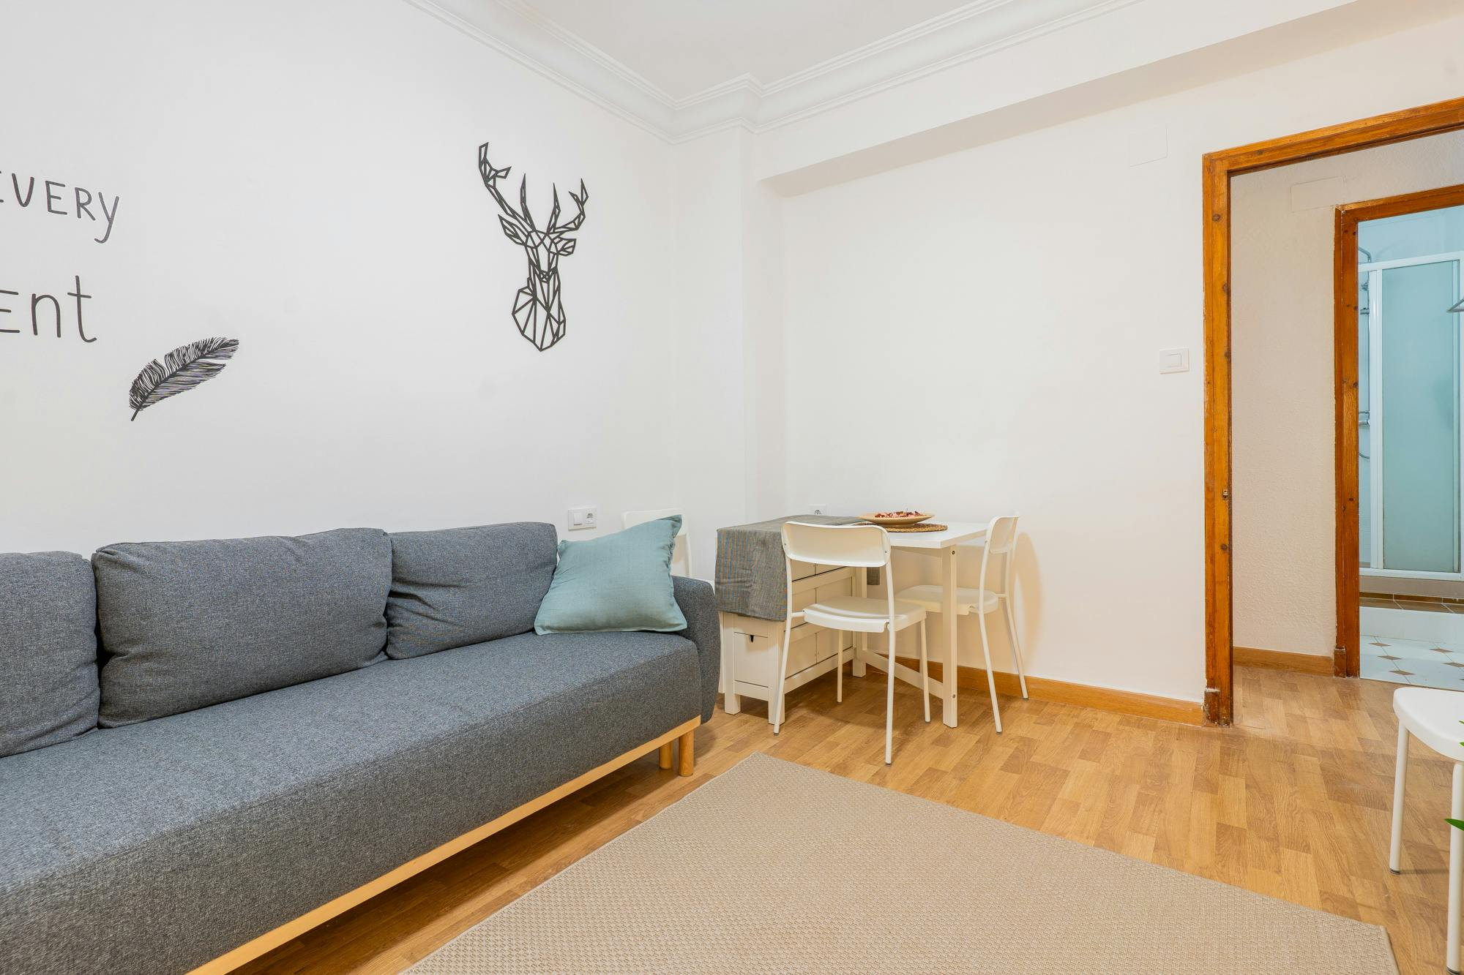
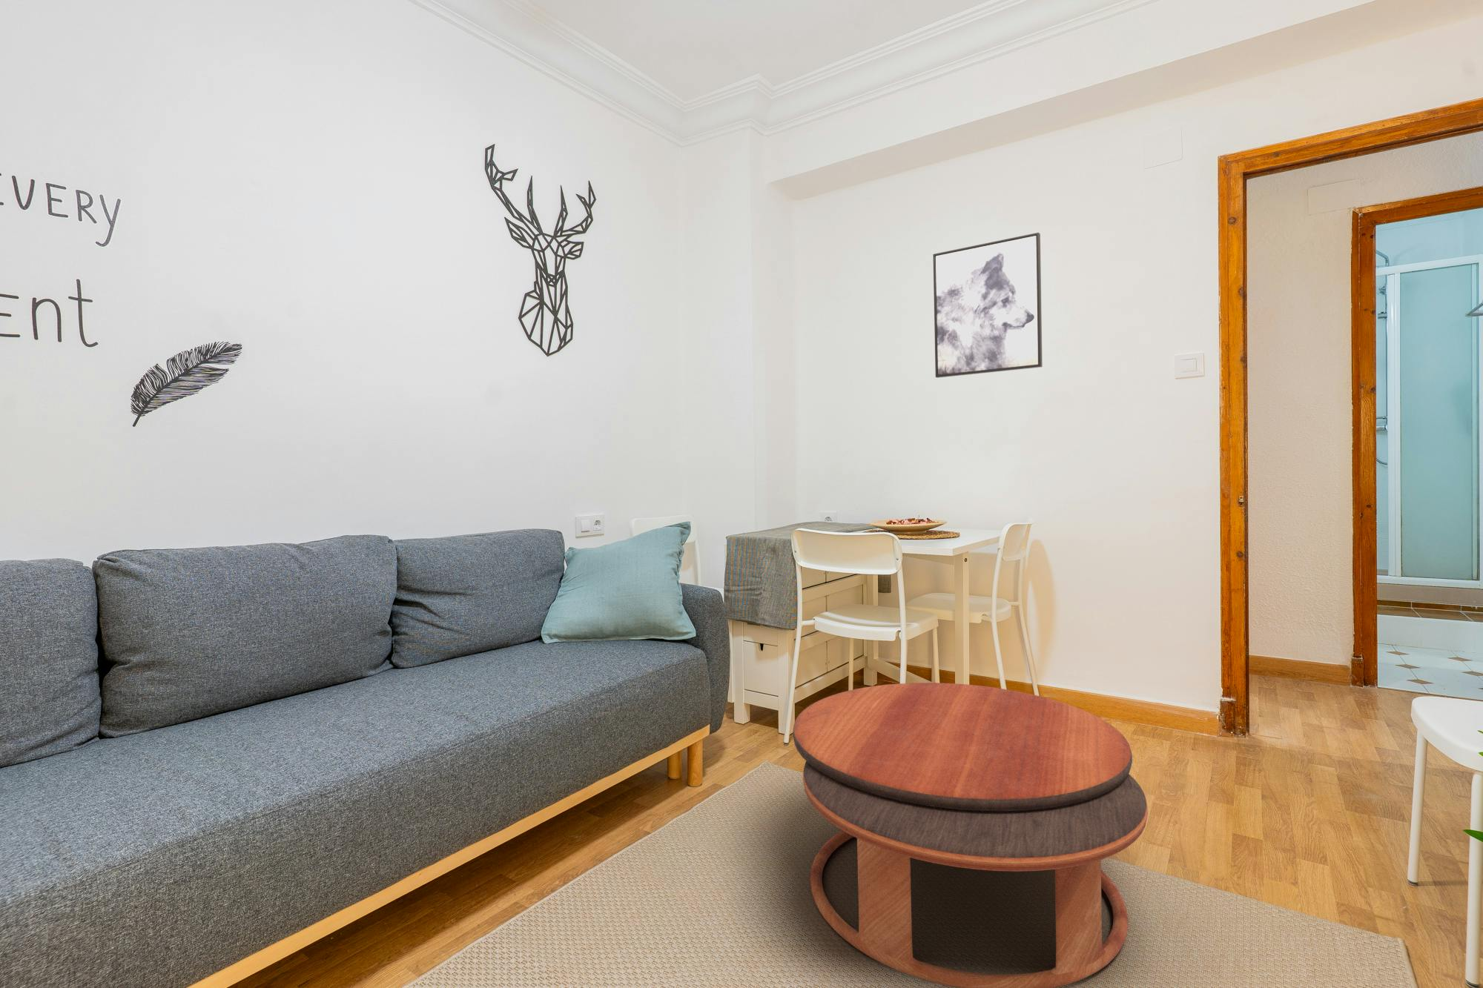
+ wall art (986, 309)
+ coffee table (957, 812)
